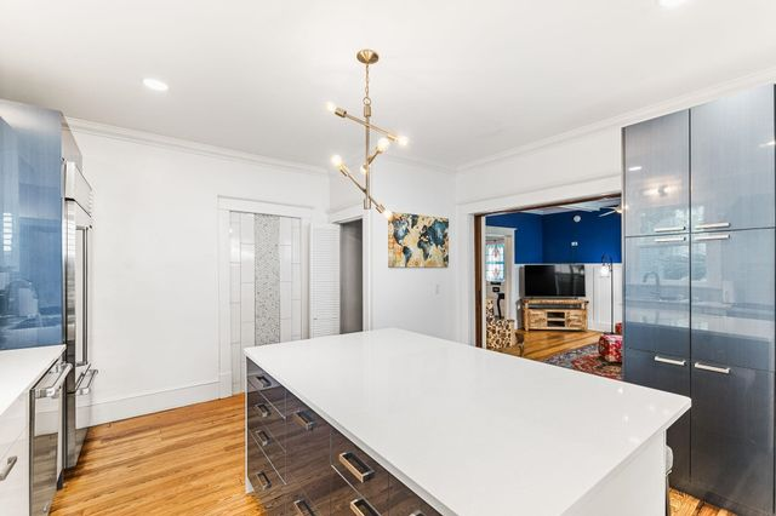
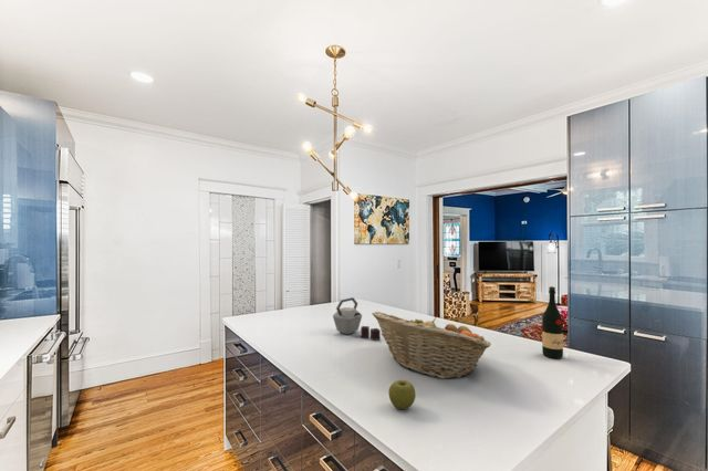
+ fruit basket (427, 337)
+ wine bottle (552, 321)
+ apple (402, 395)
+ kettle (357, 317)
